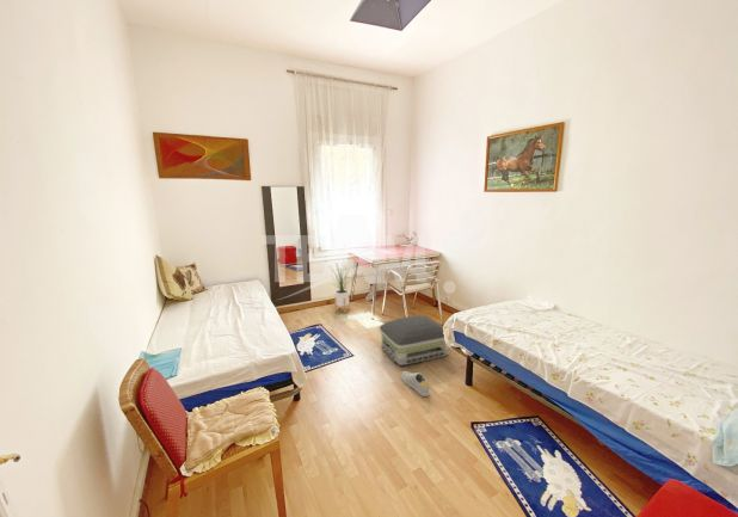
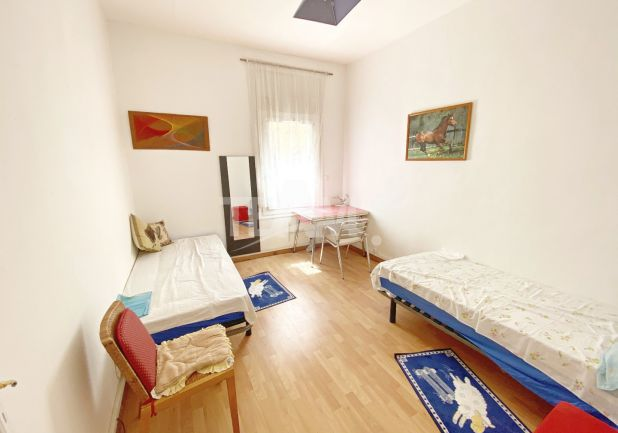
- air purifier (413, 336)
- shoe (414, 378)
- house plant (342, 284)
